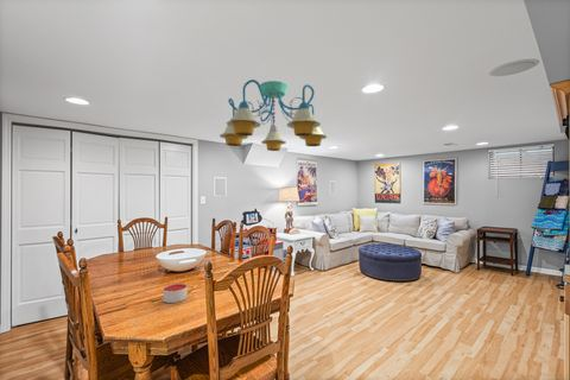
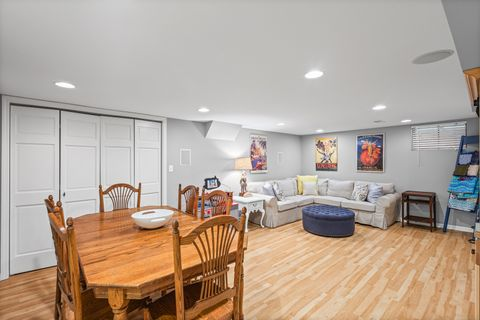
- candle (175, 292)
- chandelier (273, 115)
